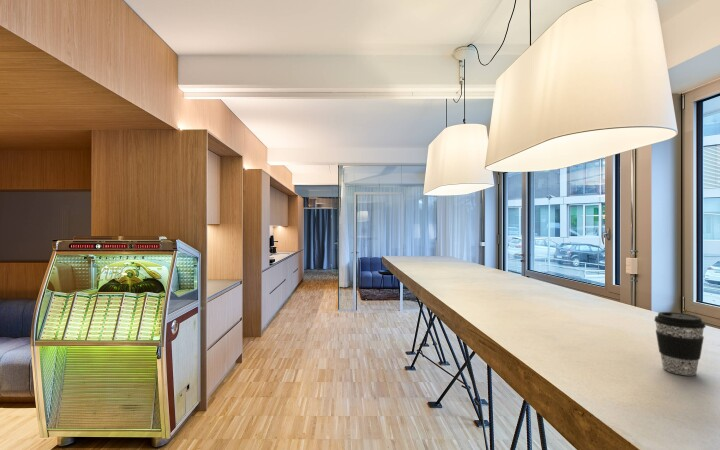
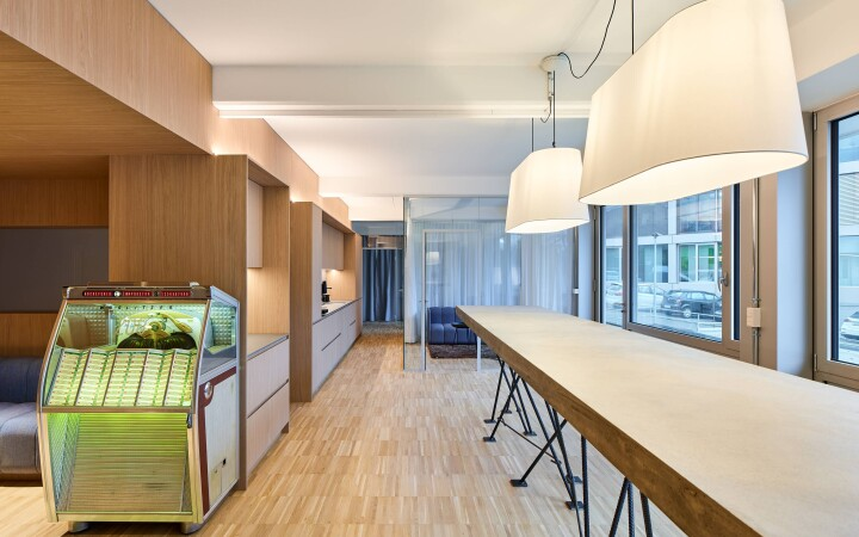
- coffee cup (679, 343)
